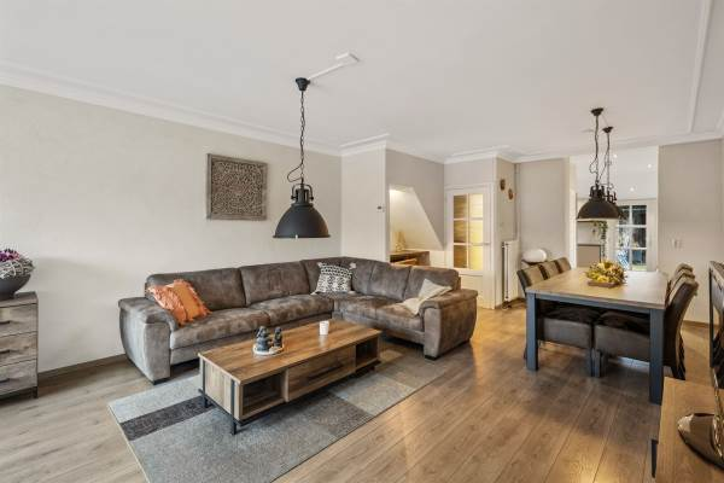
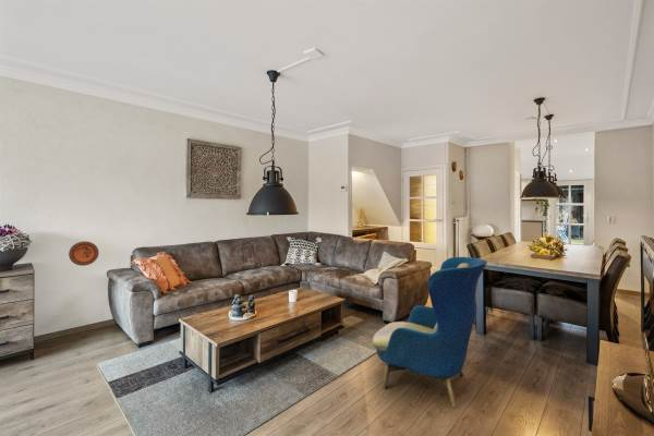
+ decorative plate (84, 253)
+ armchair (427, 319)
